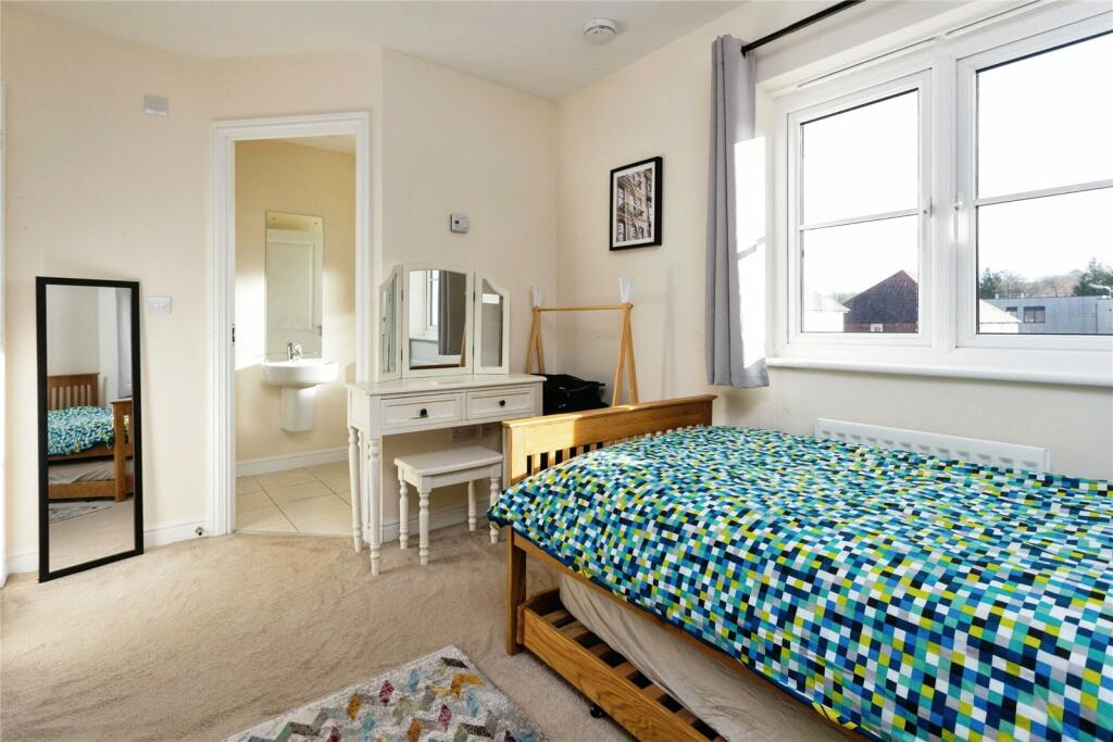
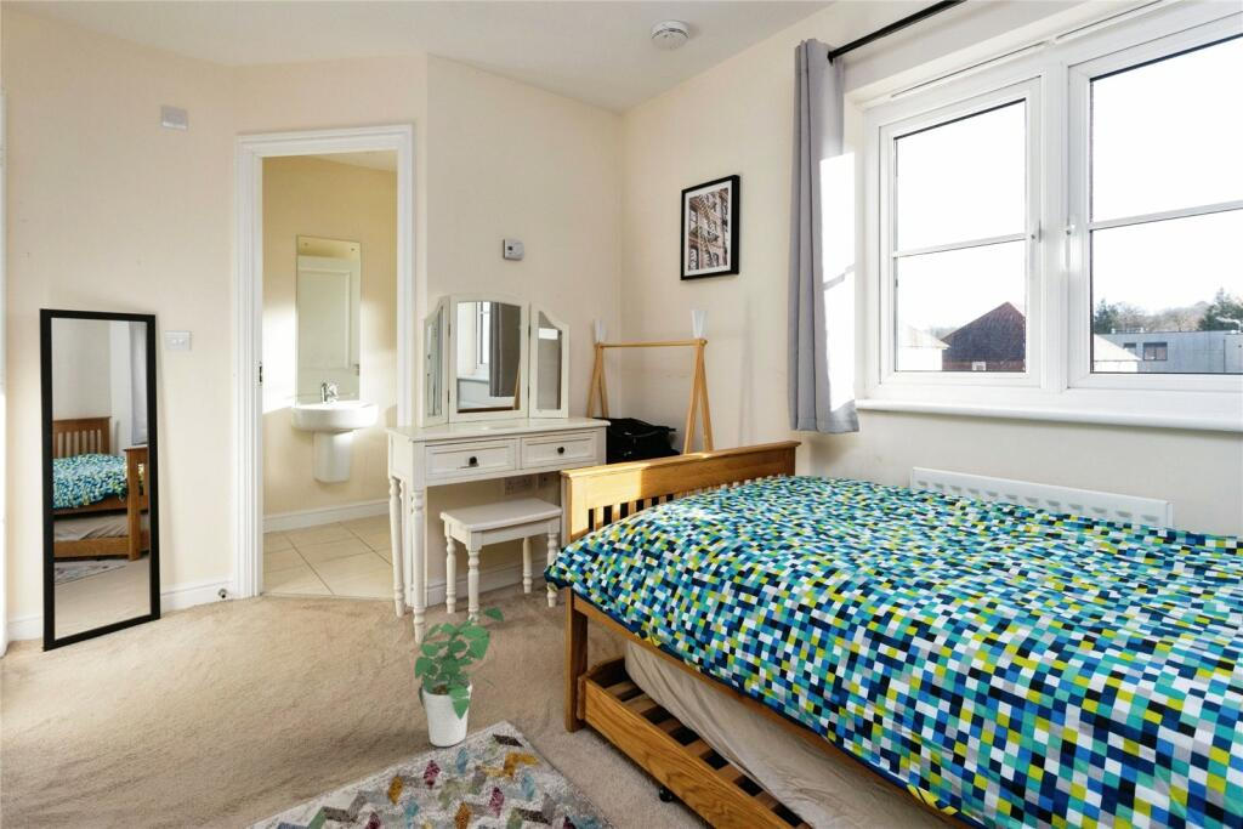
+ potted plant (459, 674)
